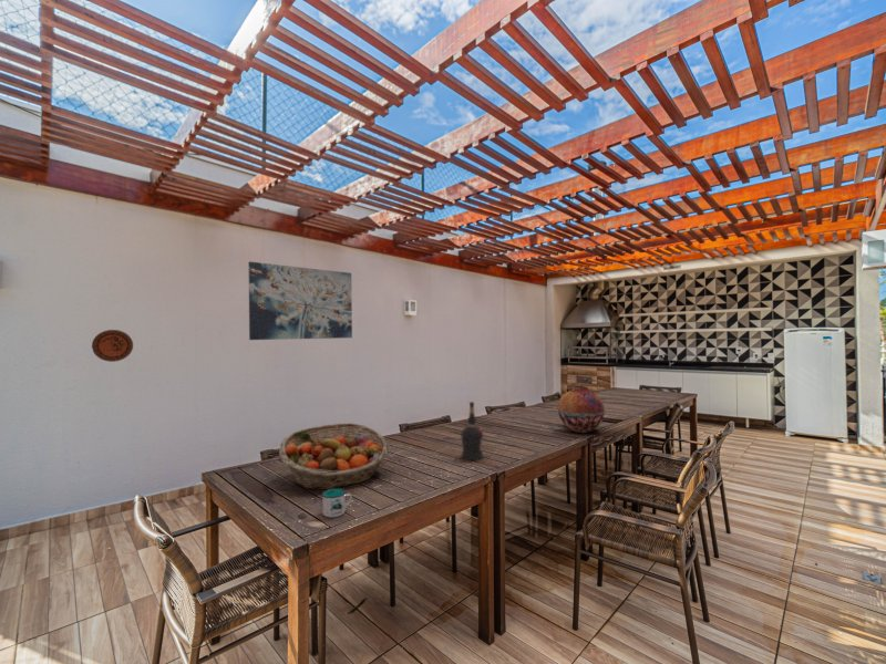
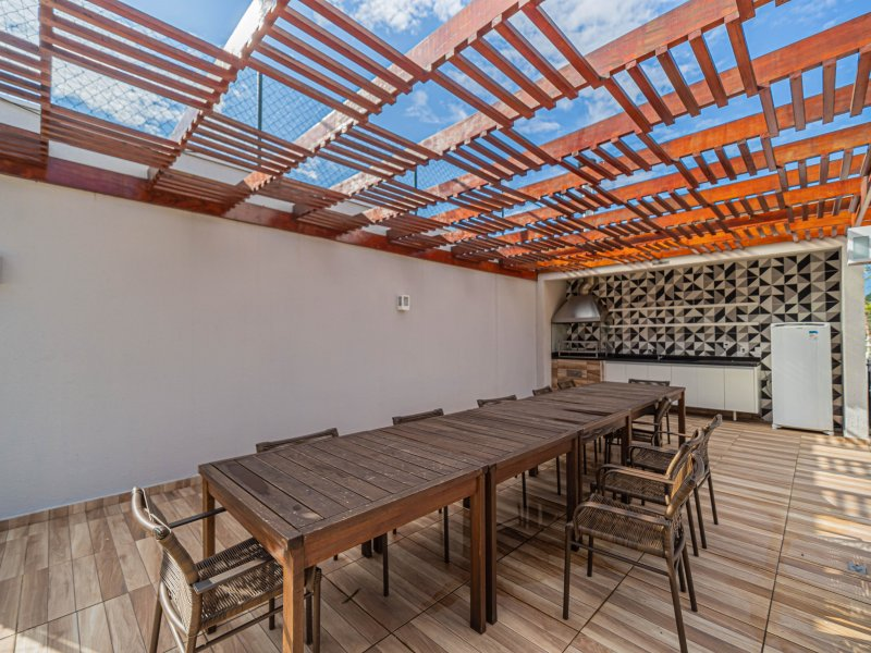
- fruit basket (336, 454)
- liquor bottle (472, 429)
- wall art (305, 303)
- vase (580, 408)
- mug (337, 501)
- decorative plate (113, 345)
